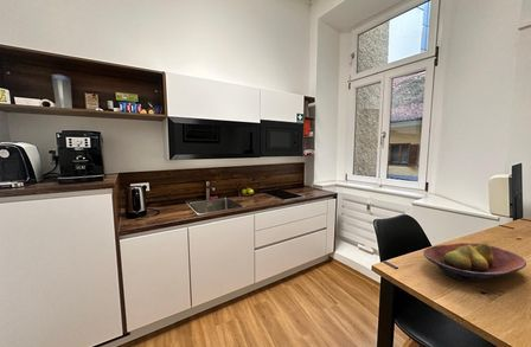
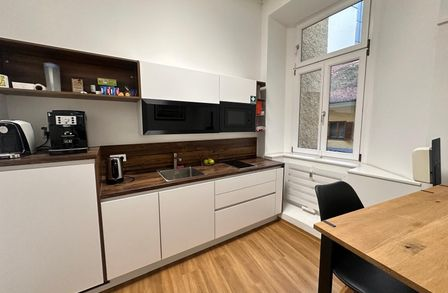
- fruit bowl (472, 257)
